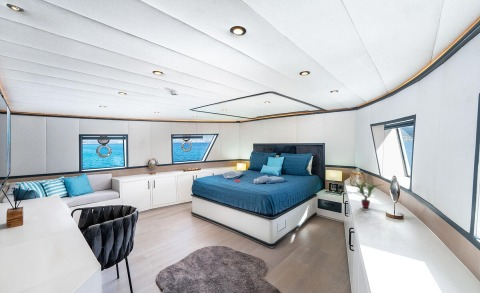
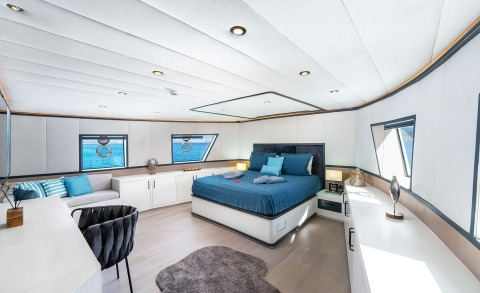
- potted plant (366, 195)
